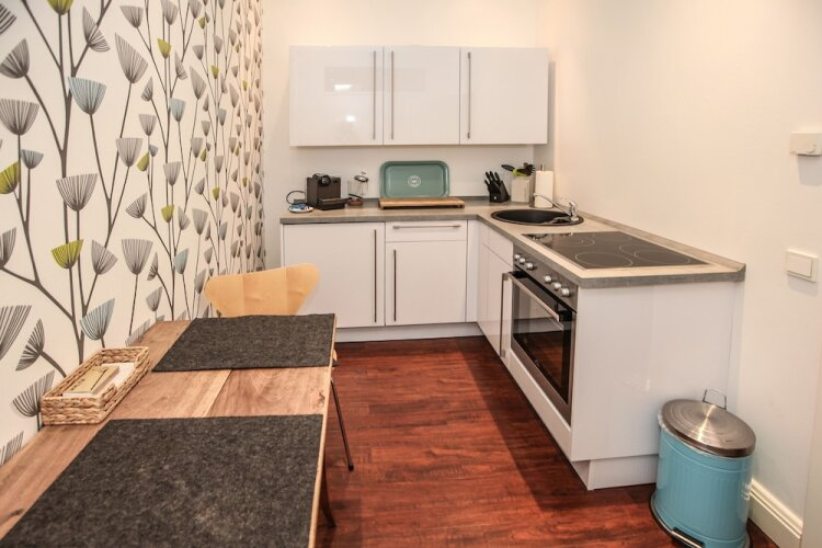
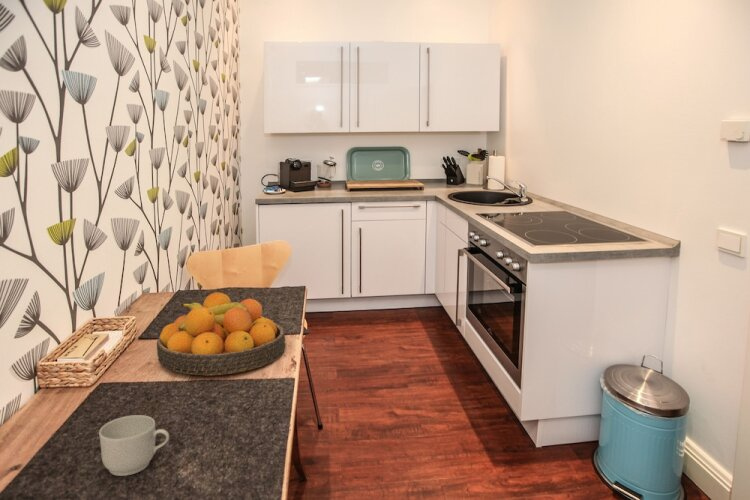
+ fruit bowl (222, 326)
+ mug (136, 445)
